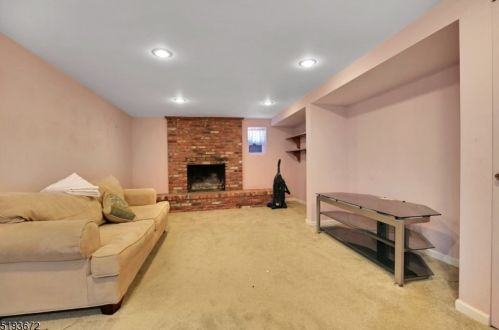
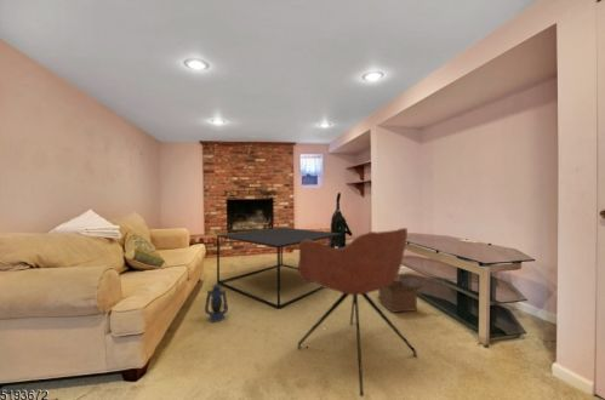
+ lantern (216, 302)
+ coffee table (279, 257)
+ armchair (355, 288)
+ box (396, 291)
